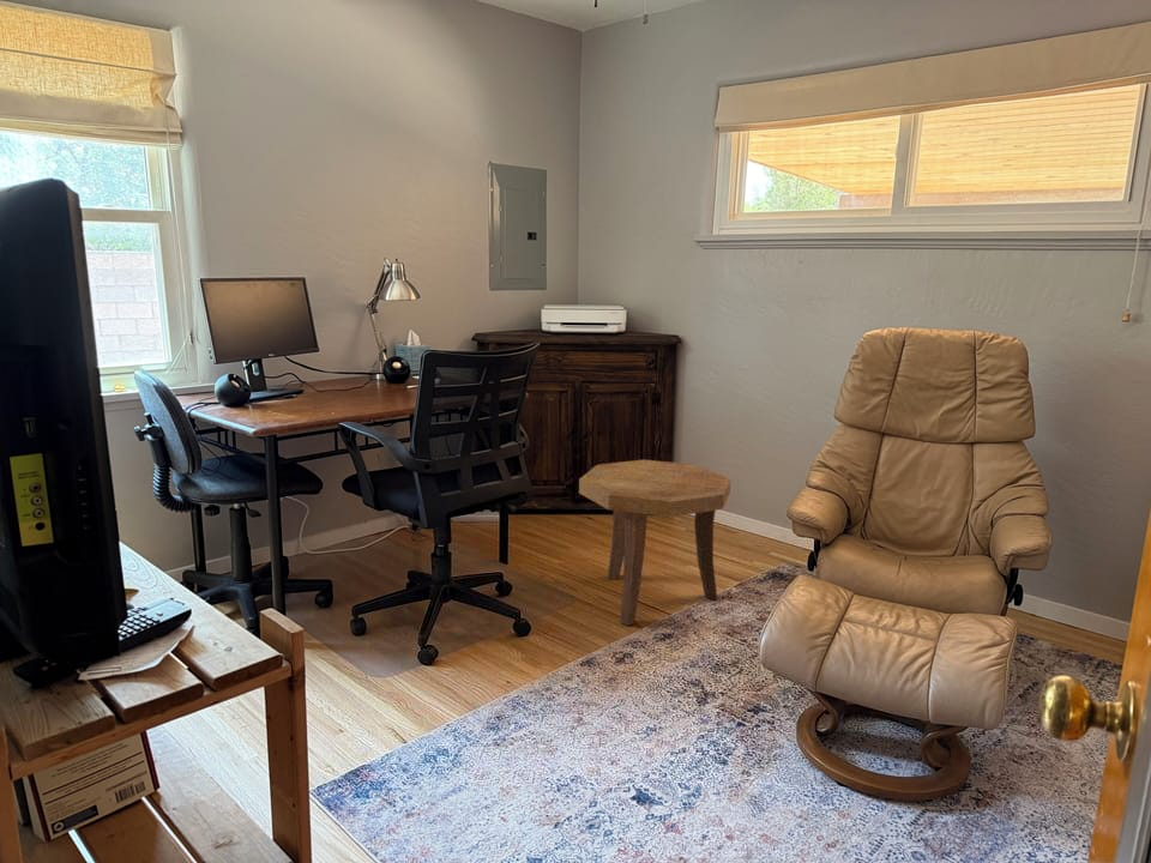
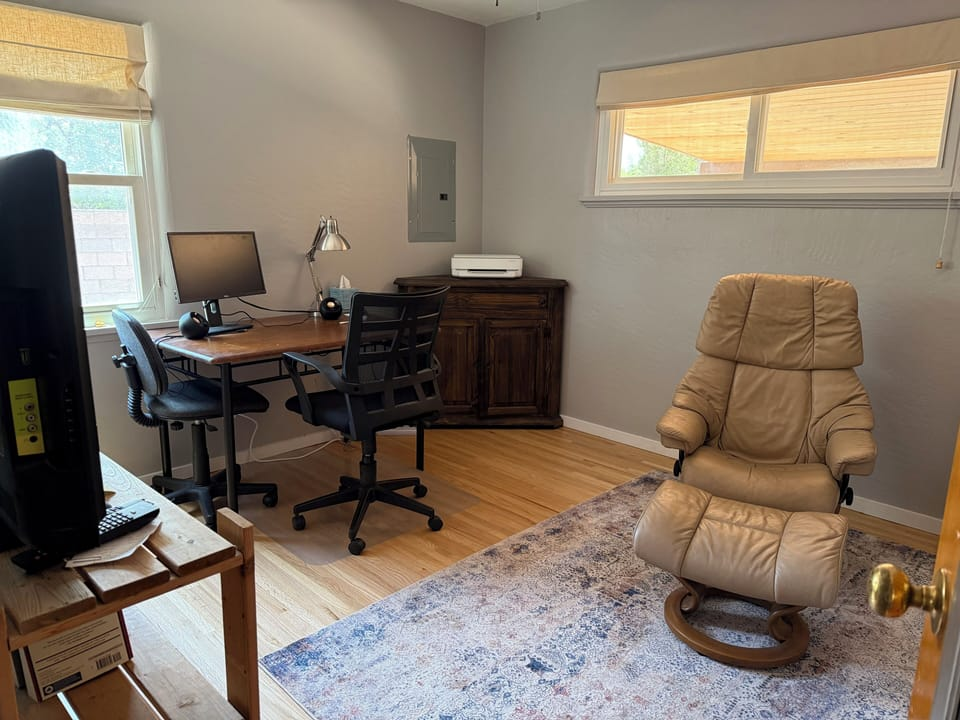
- side table (645, 536)
